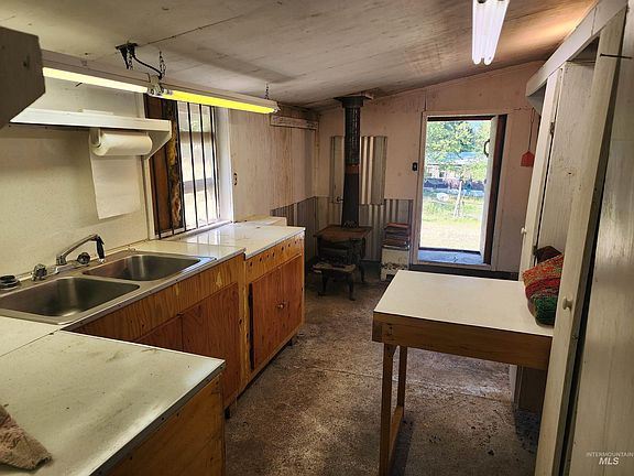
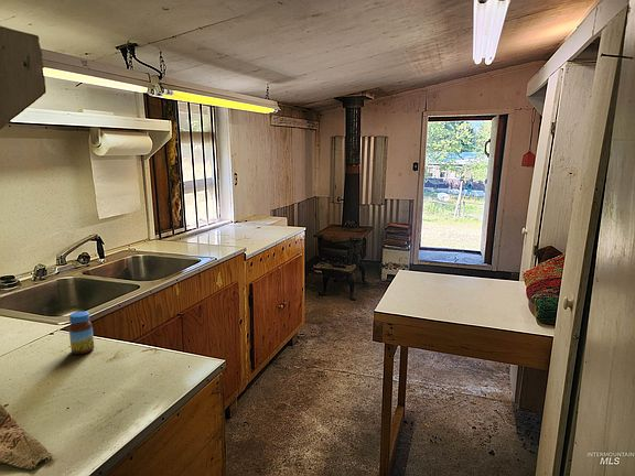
+ jar (80, 332)
